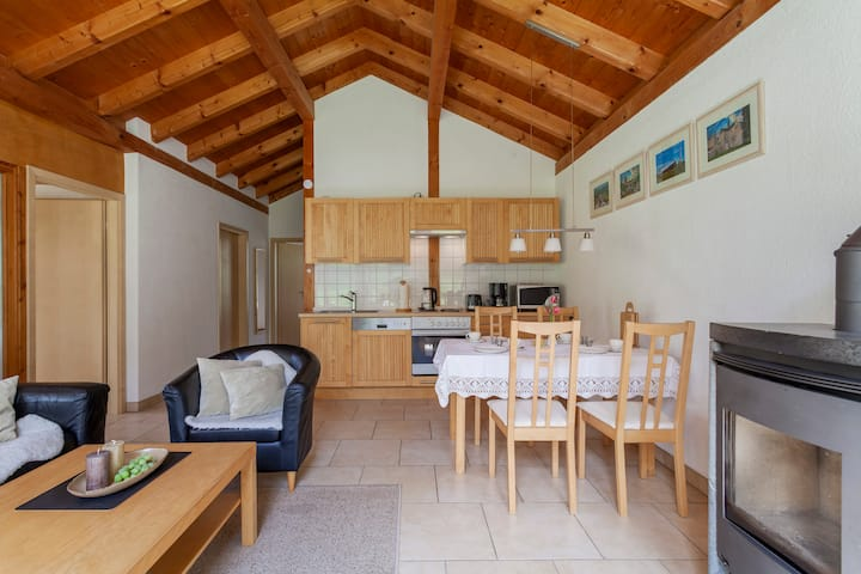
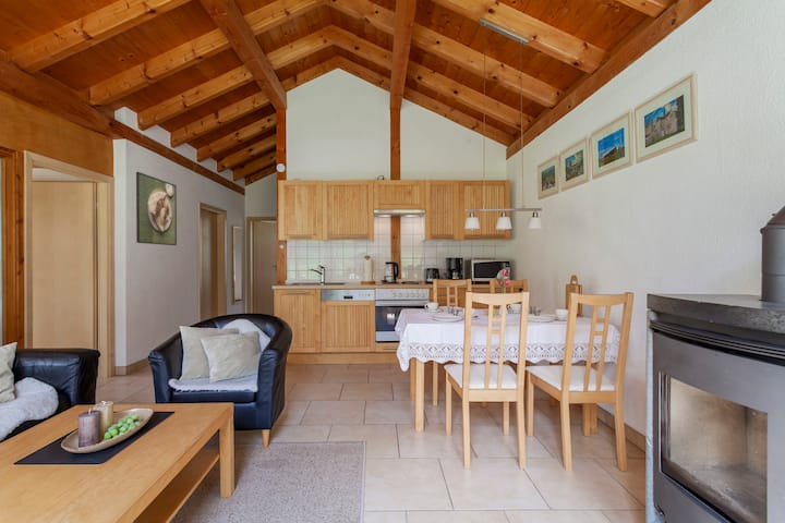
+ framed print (158, 211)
